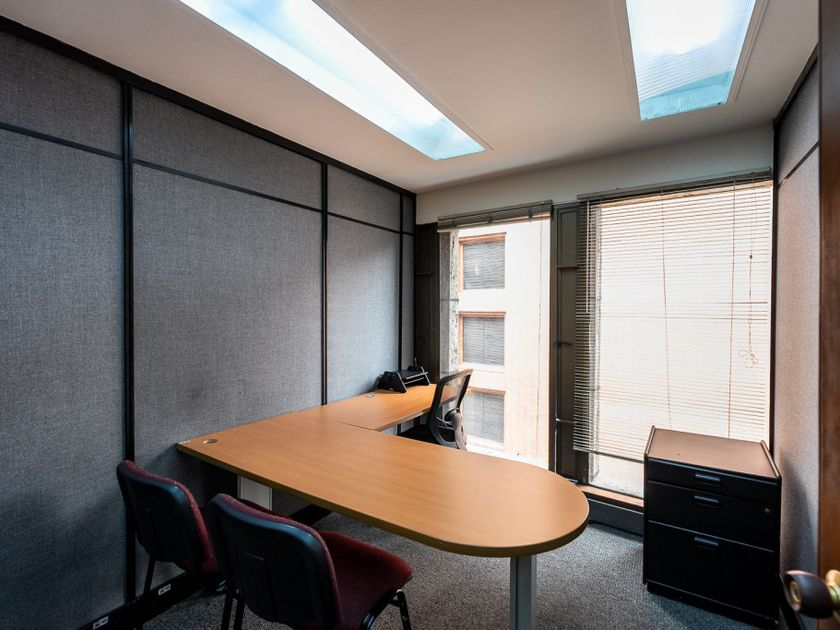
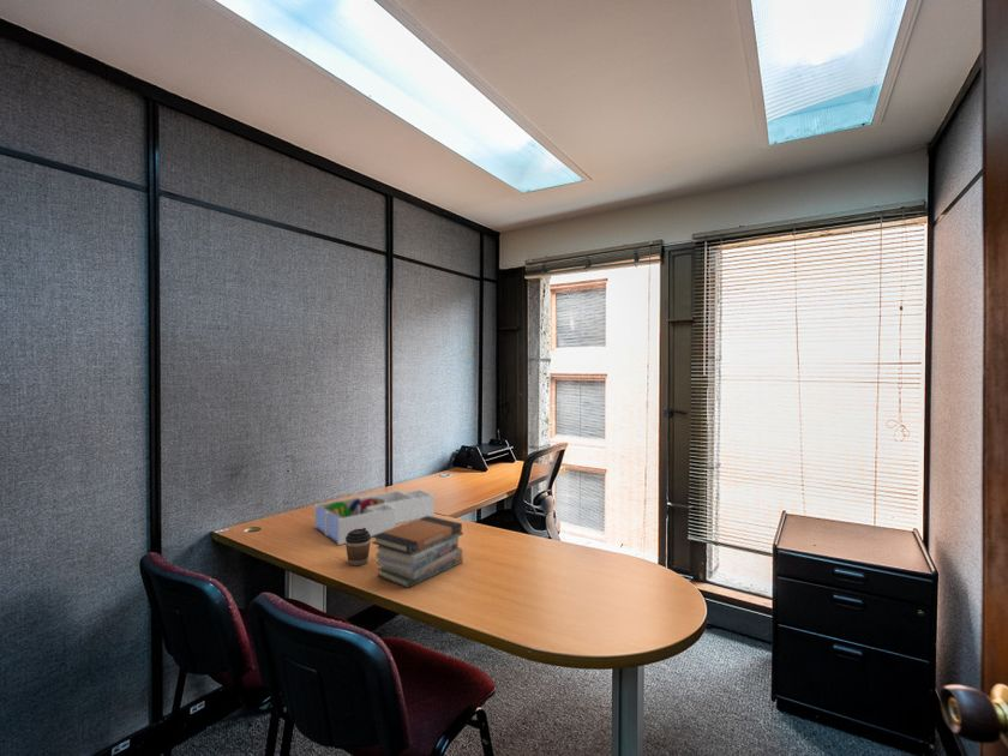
+ coffee cup (358, 545)
+ book stack (419, 548)
+ desk organizer (380, 512)
